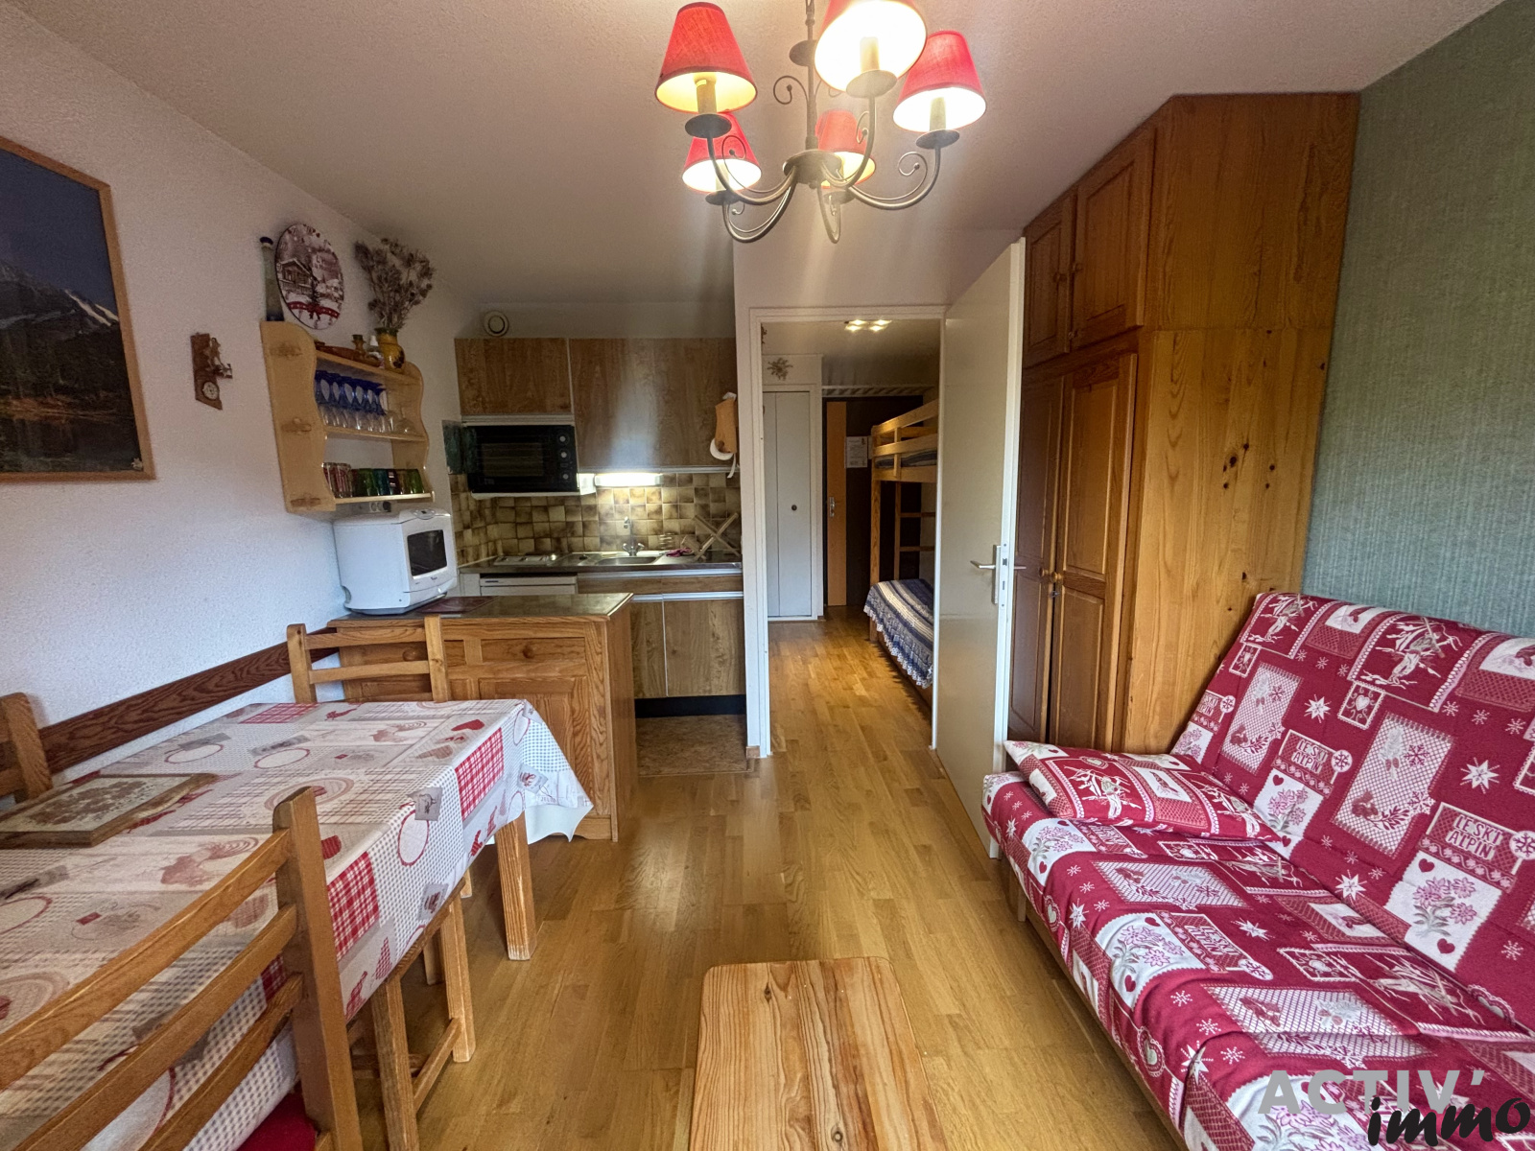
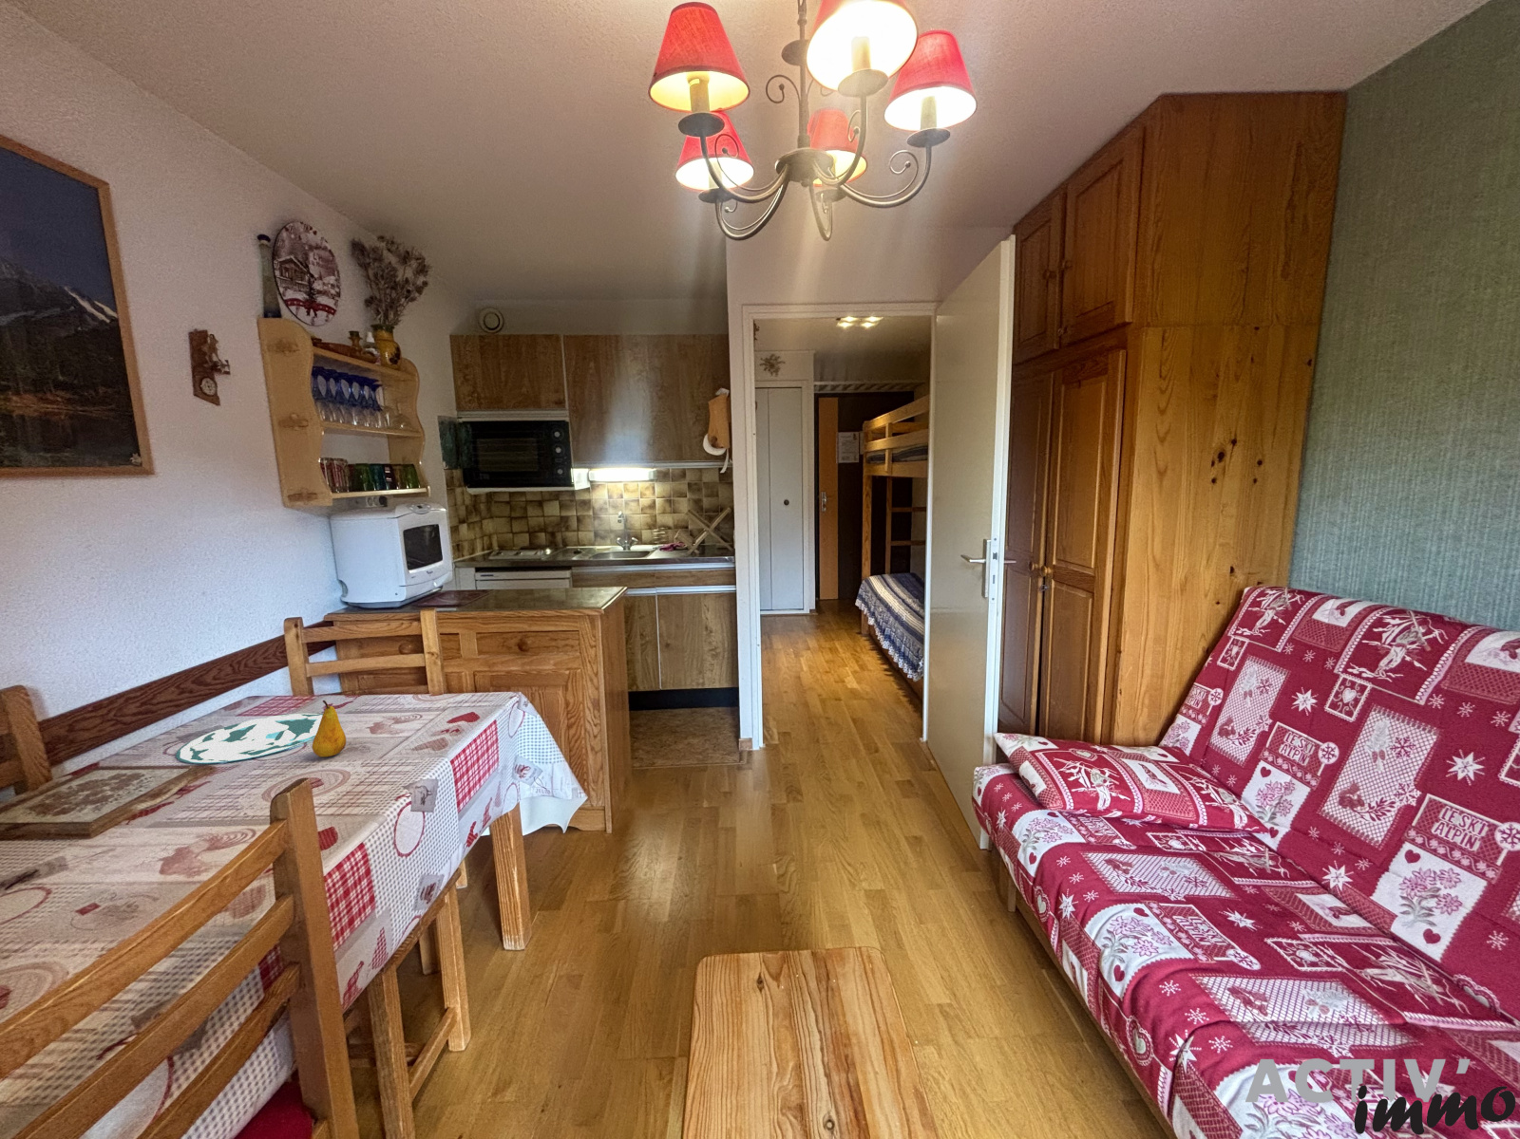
+ fruit (327, 726)
+ plate (260, 730)
